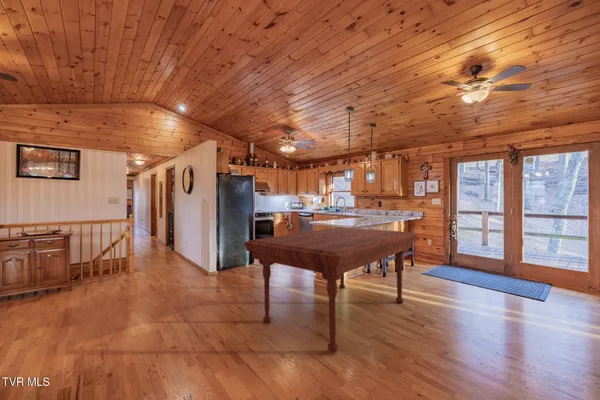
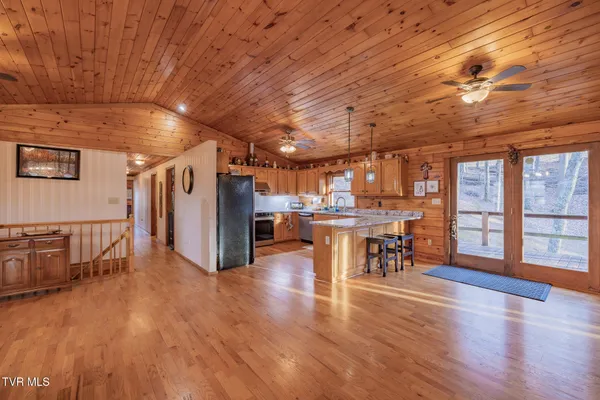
- dining table (338, 273)
